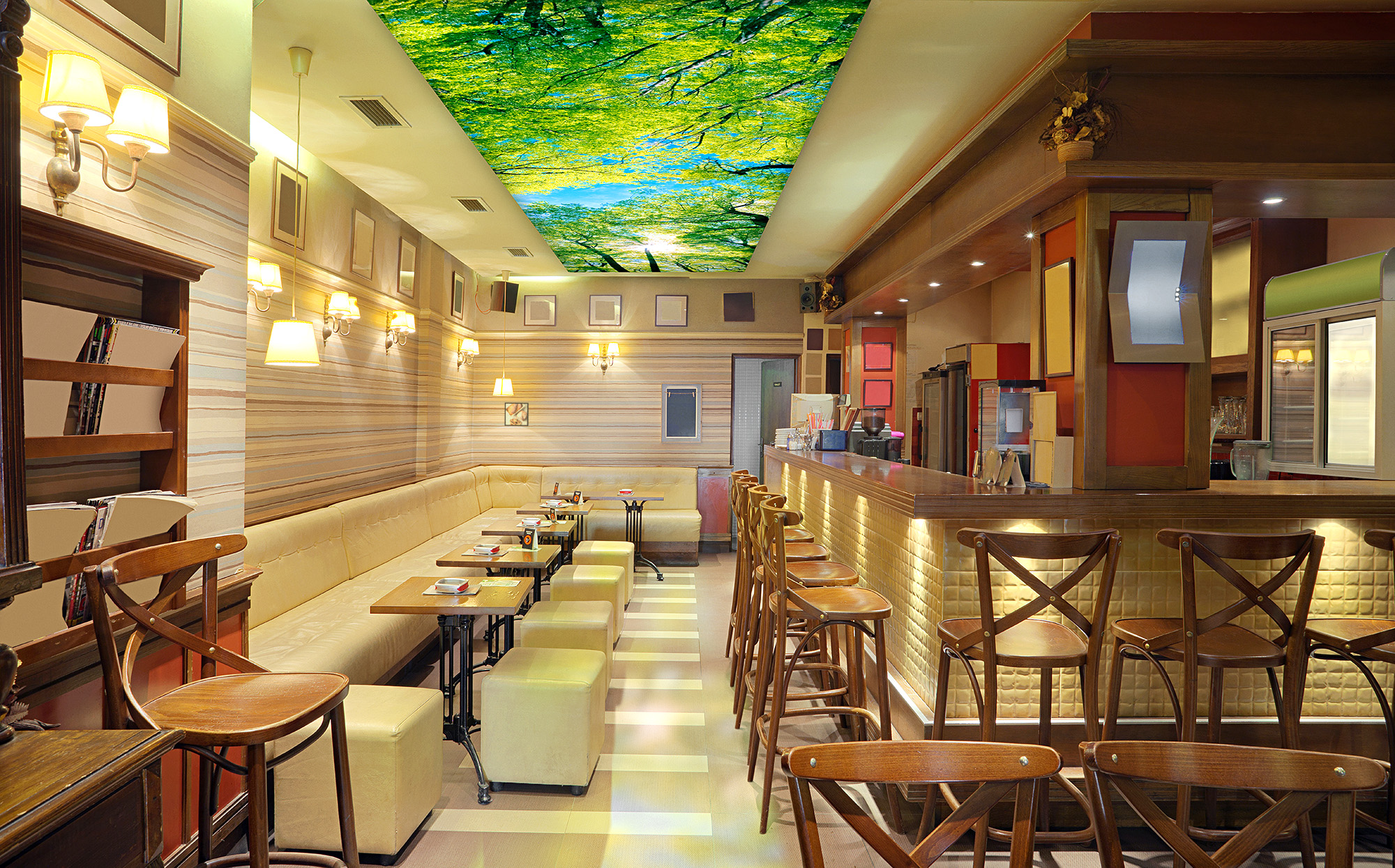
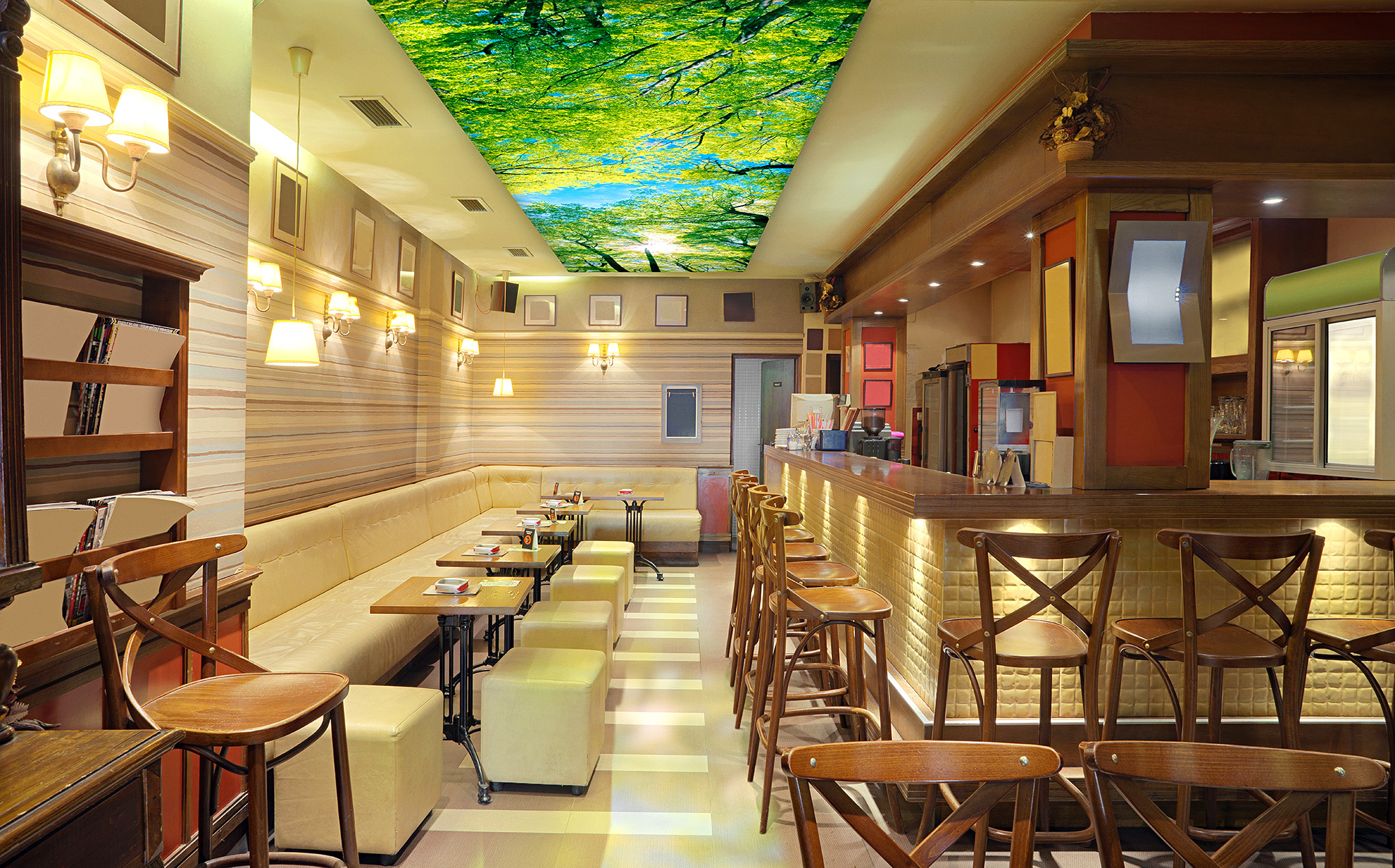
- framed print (516, 414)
